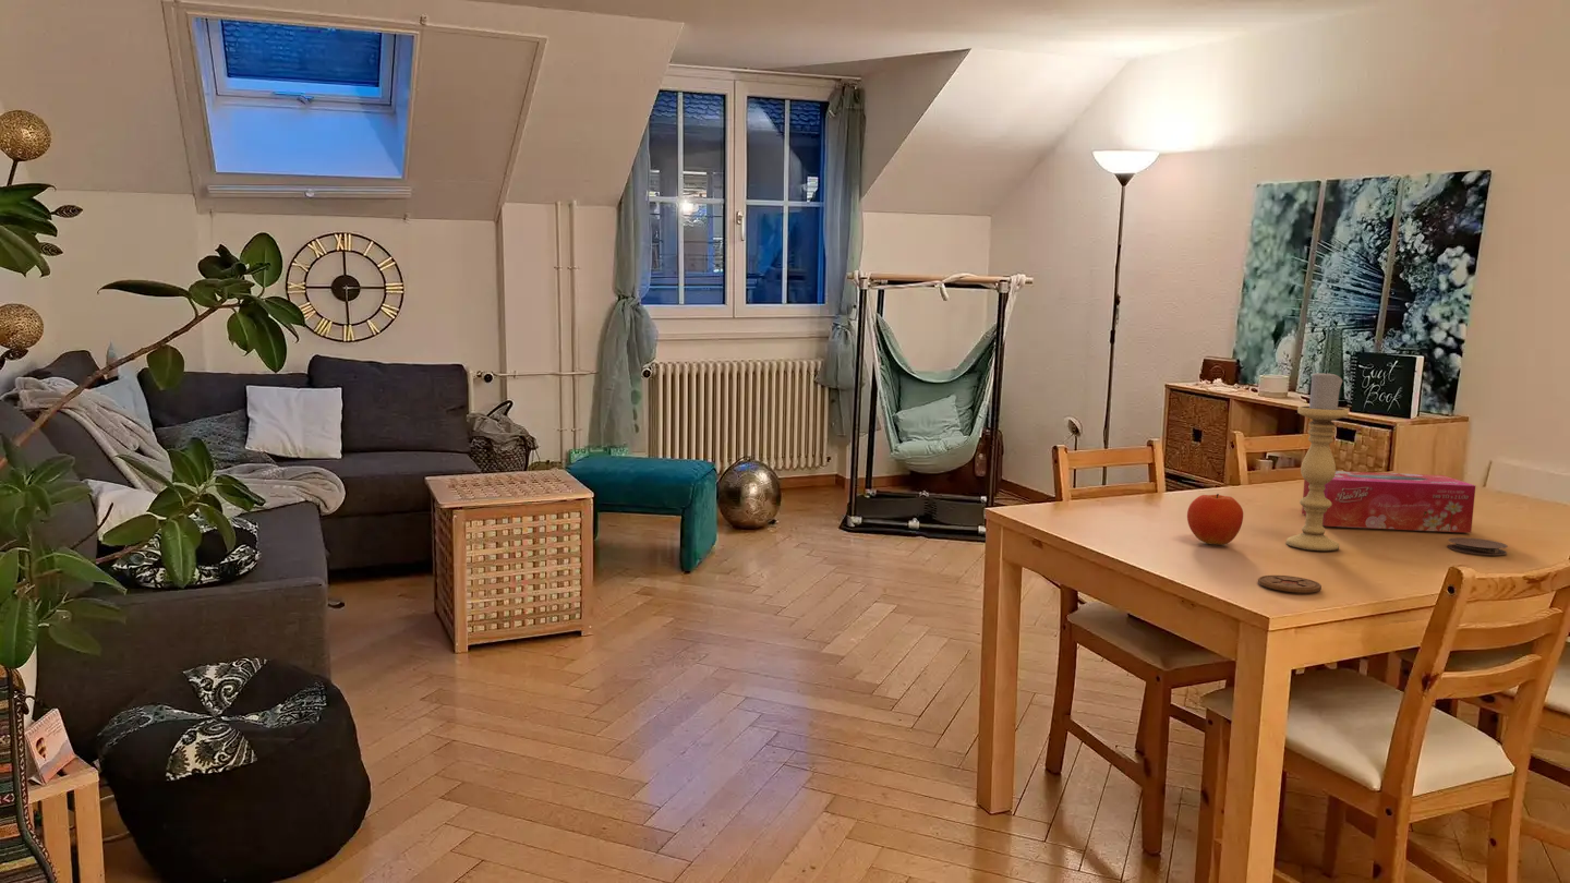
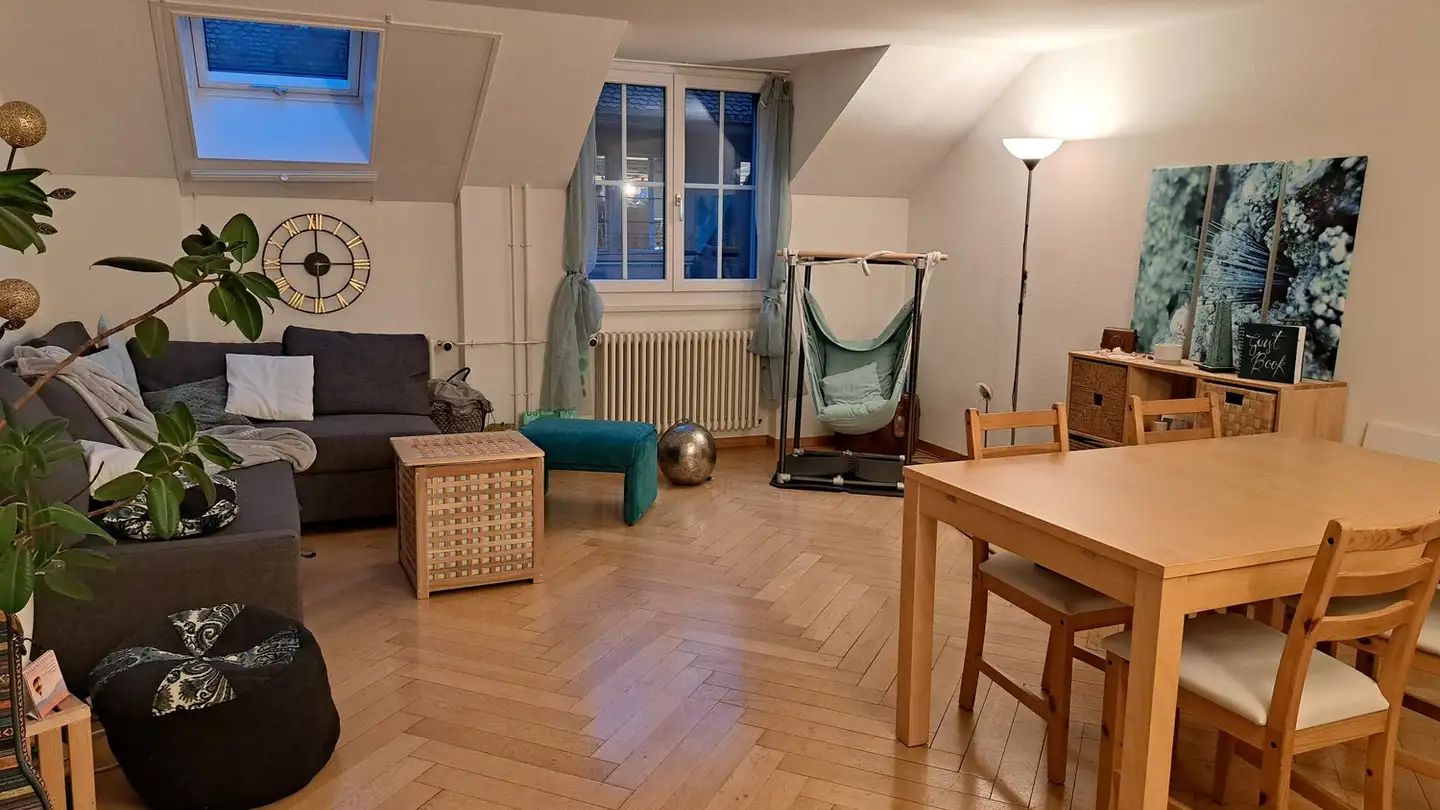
- coaster (1289, 583)
- coaster (1476, 546)
- fruit (1215, 518)
- tissue box (1385, 499)
- candle holder (1318, 458)
